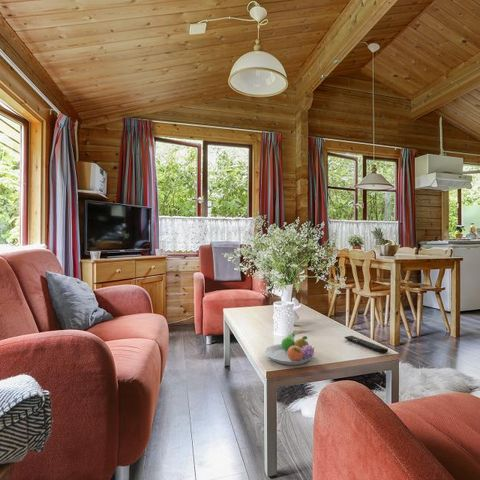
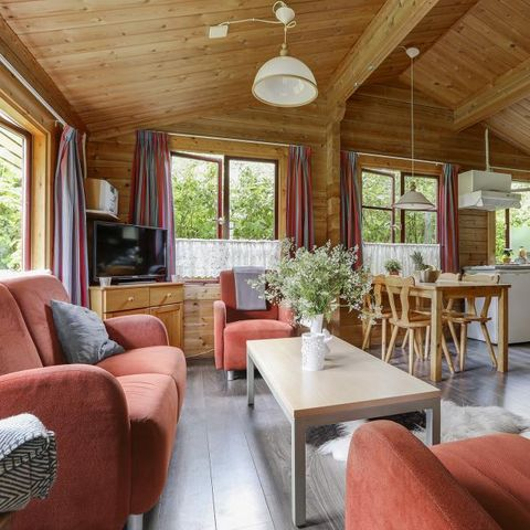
- fruit bowl (290, 346)
- remote control (365, 344)
